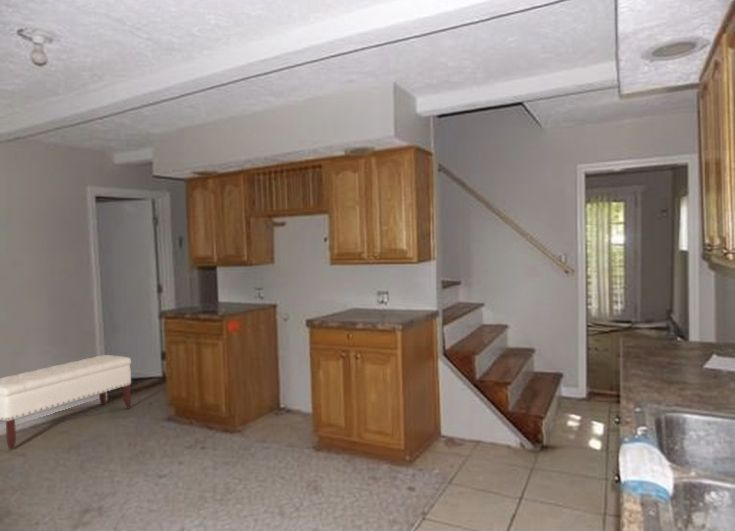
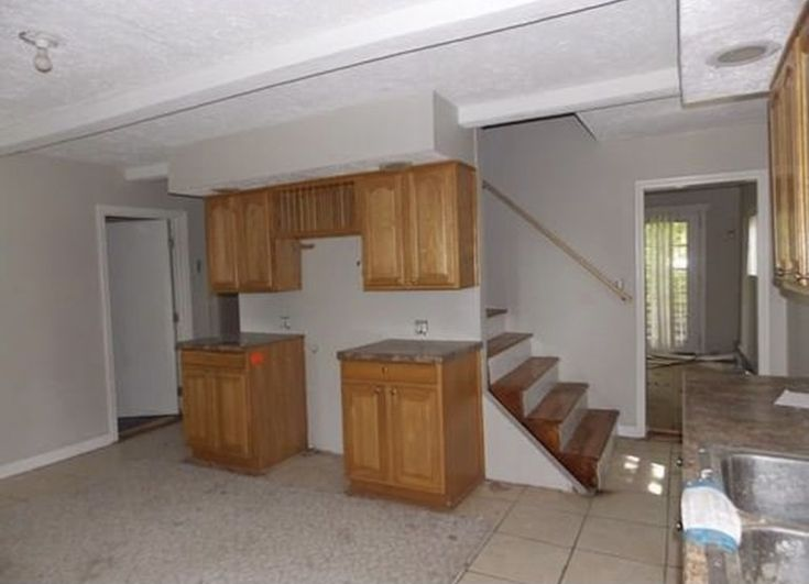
- bench (61, 395)
